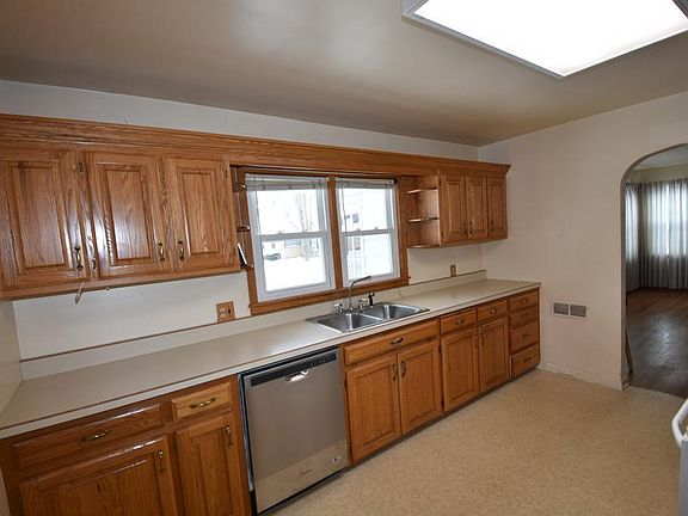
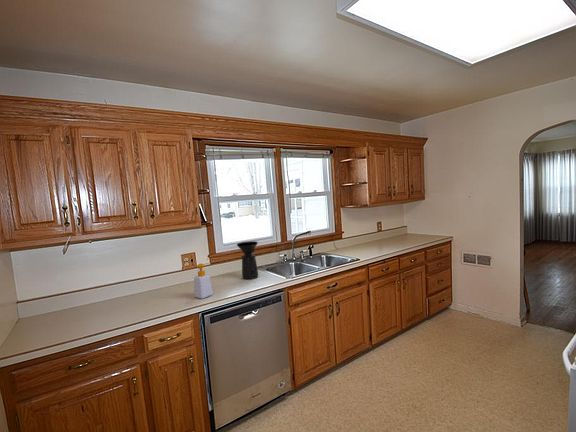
+ soap bottle (204, 279)
+ coffee maker (248, 260)
